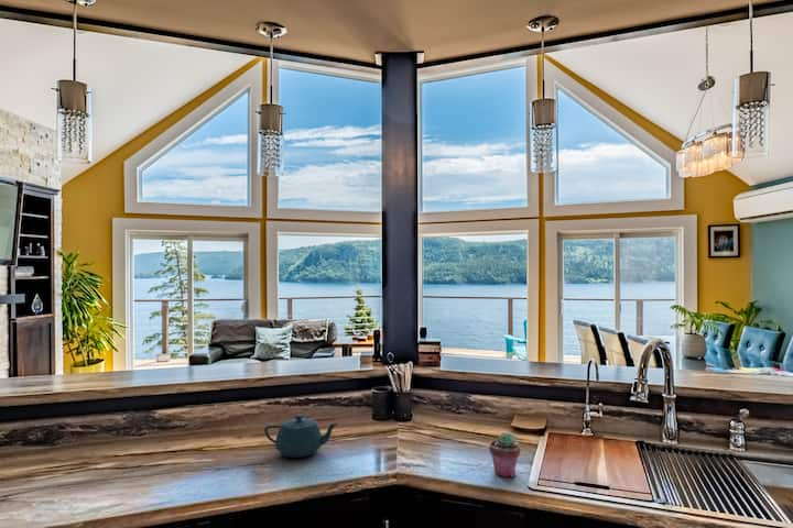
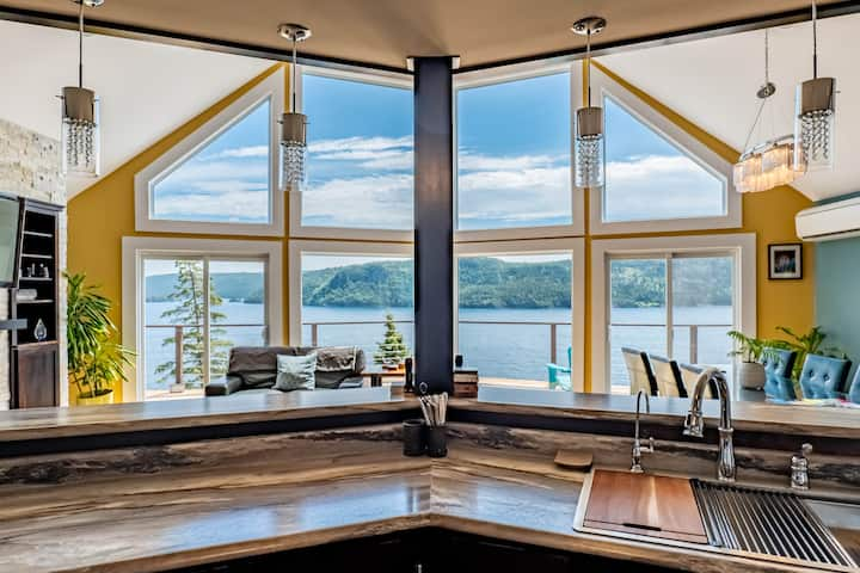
- teapot (301, 433)
- potted succulent (504, 452)
